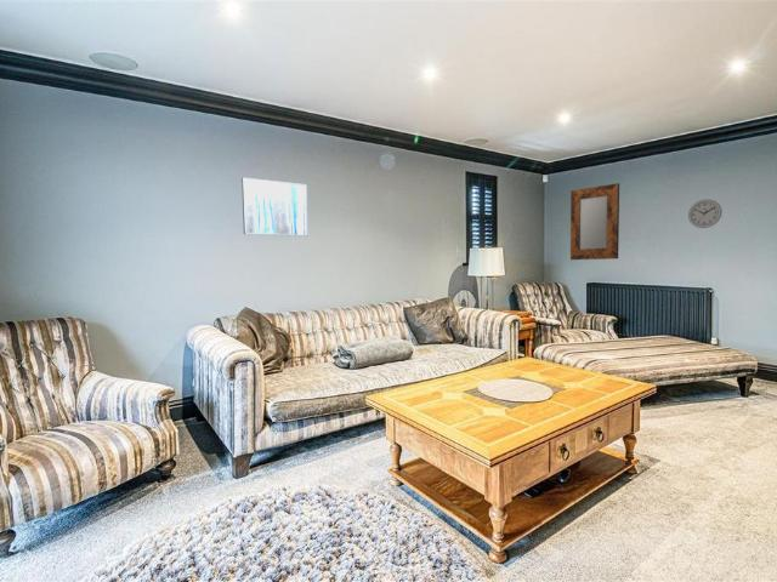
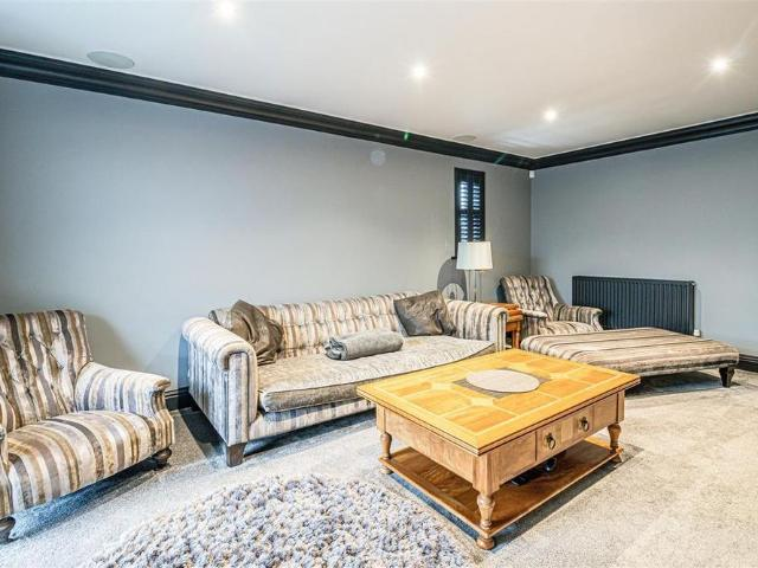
- wall art (276, 207)
- home mirror (594, 223)
- wall clock (704, 213)
